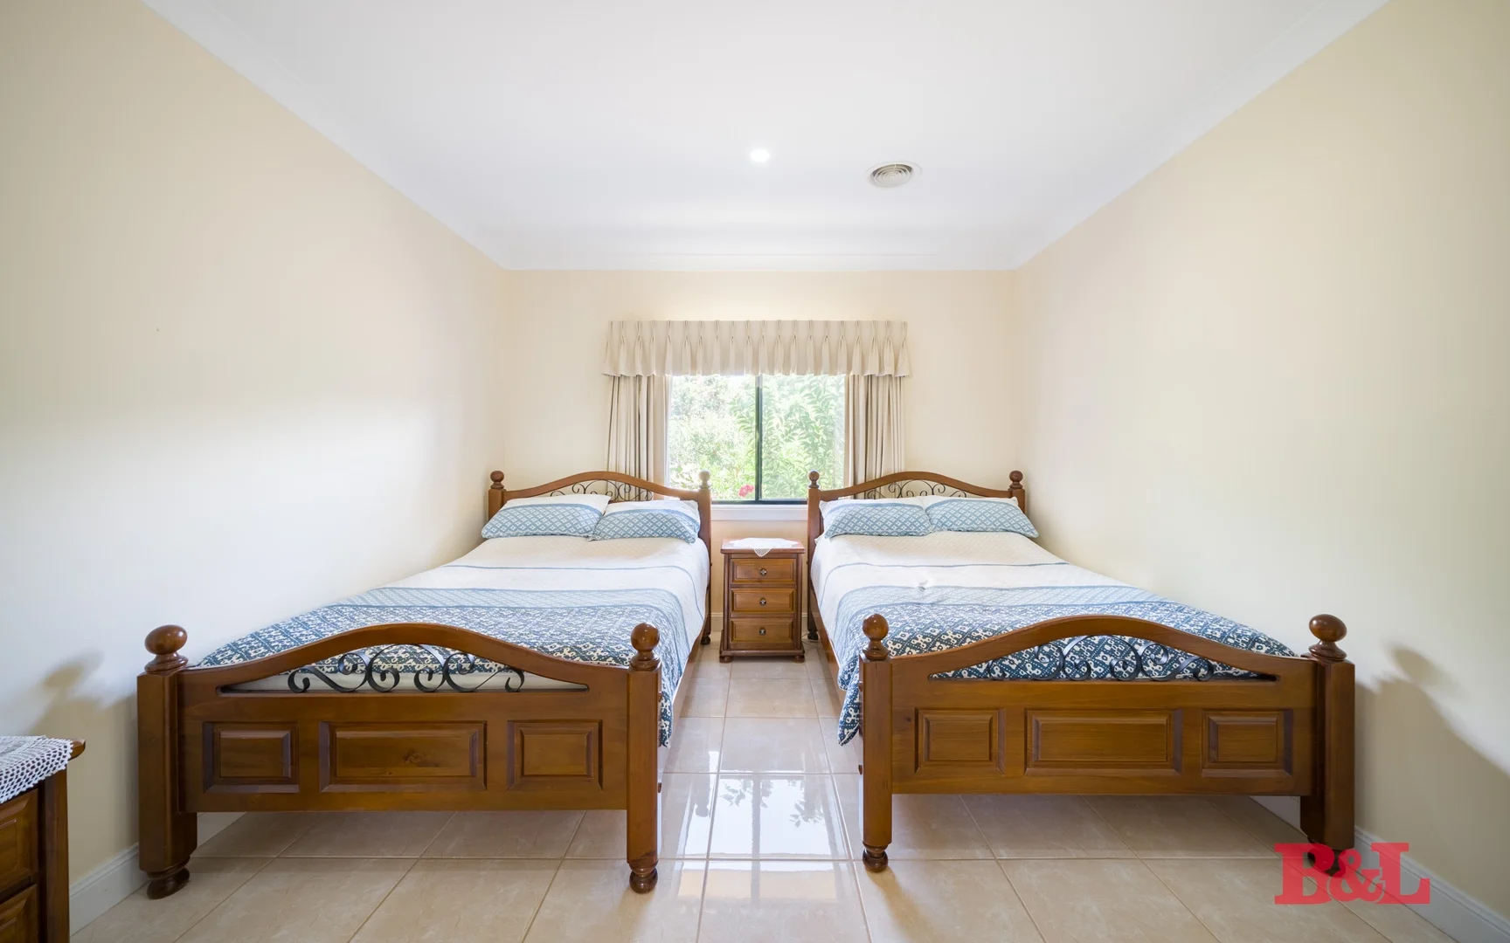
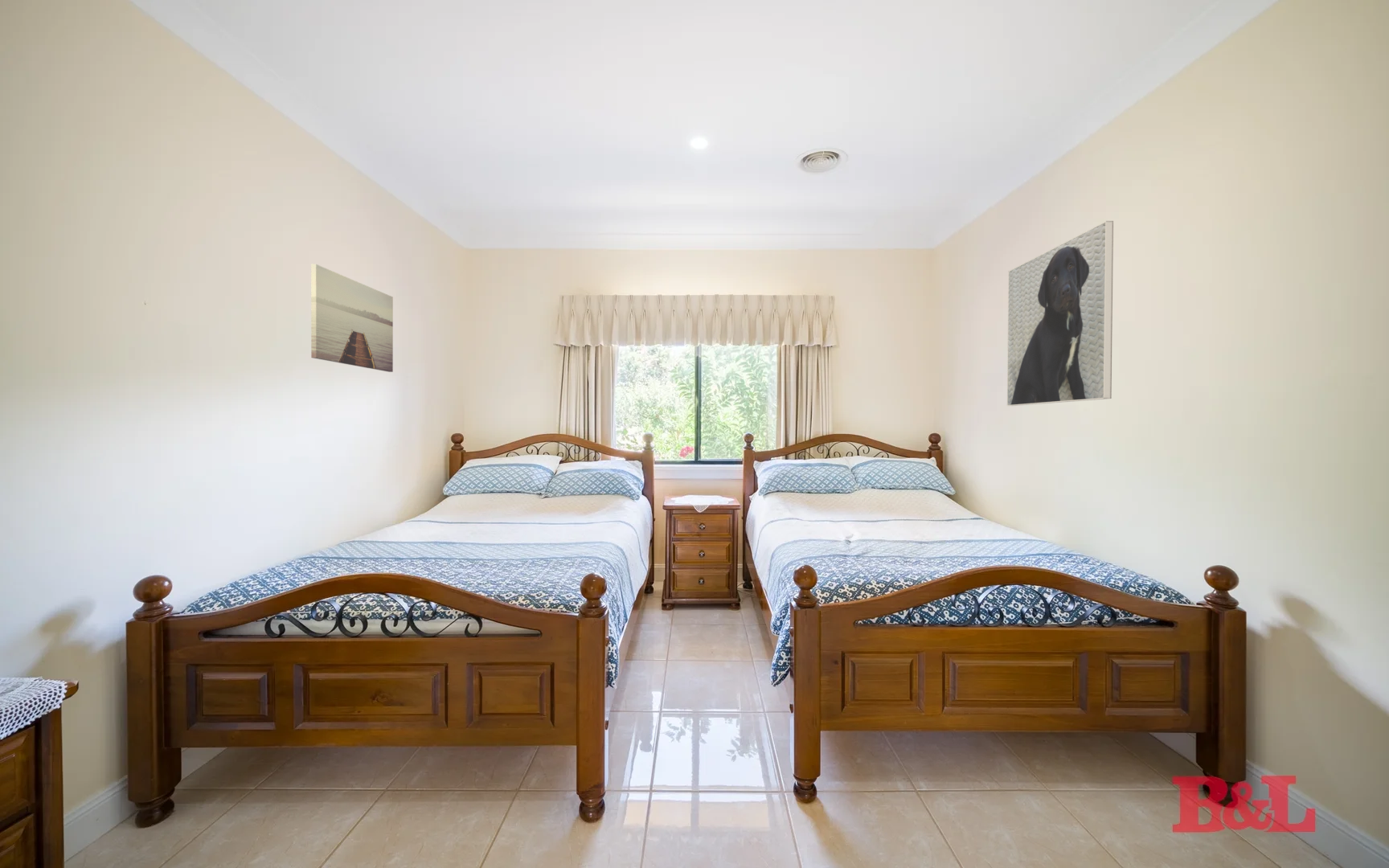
+ wall art (356, 324)
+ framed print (1052, 326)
